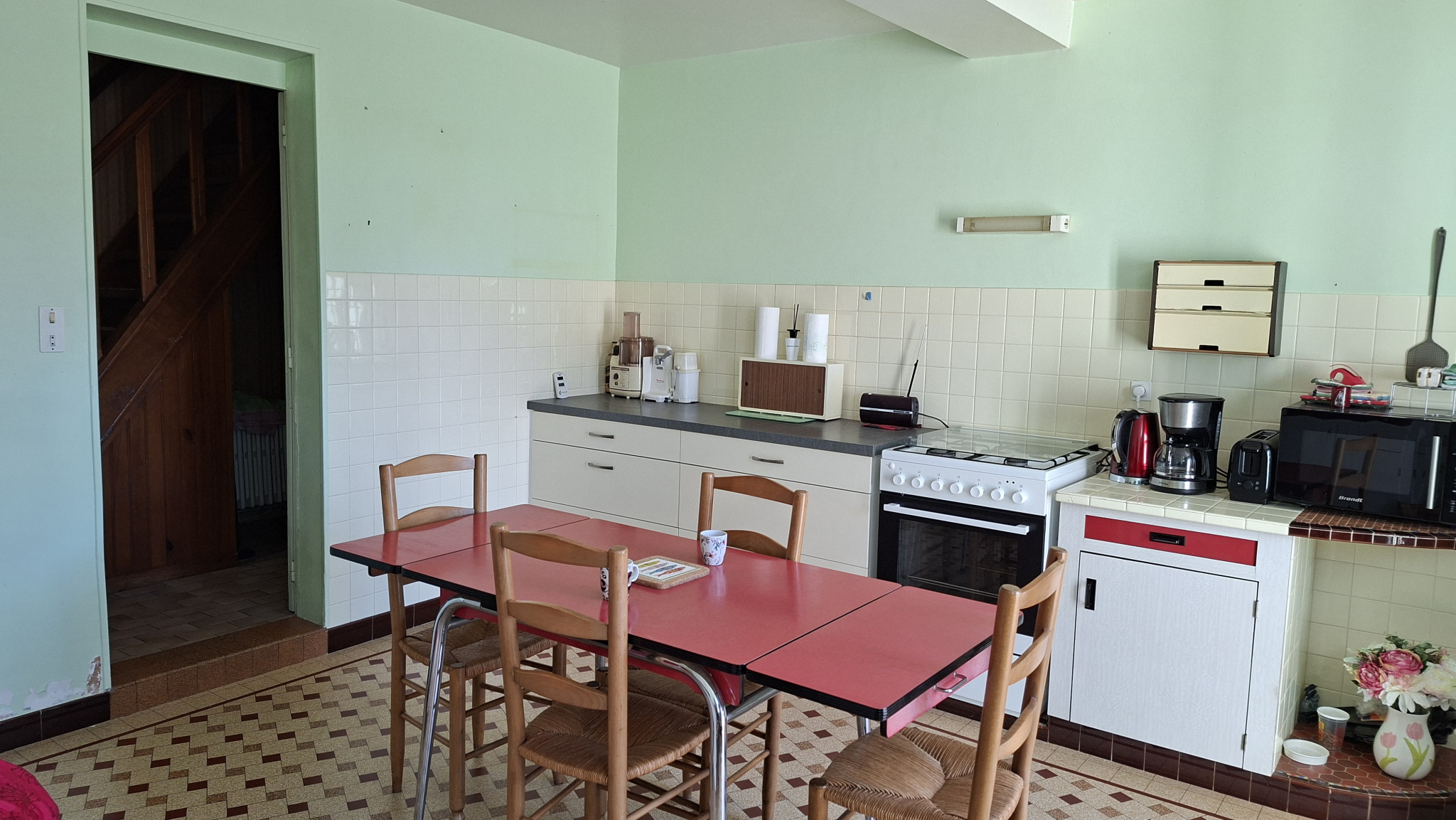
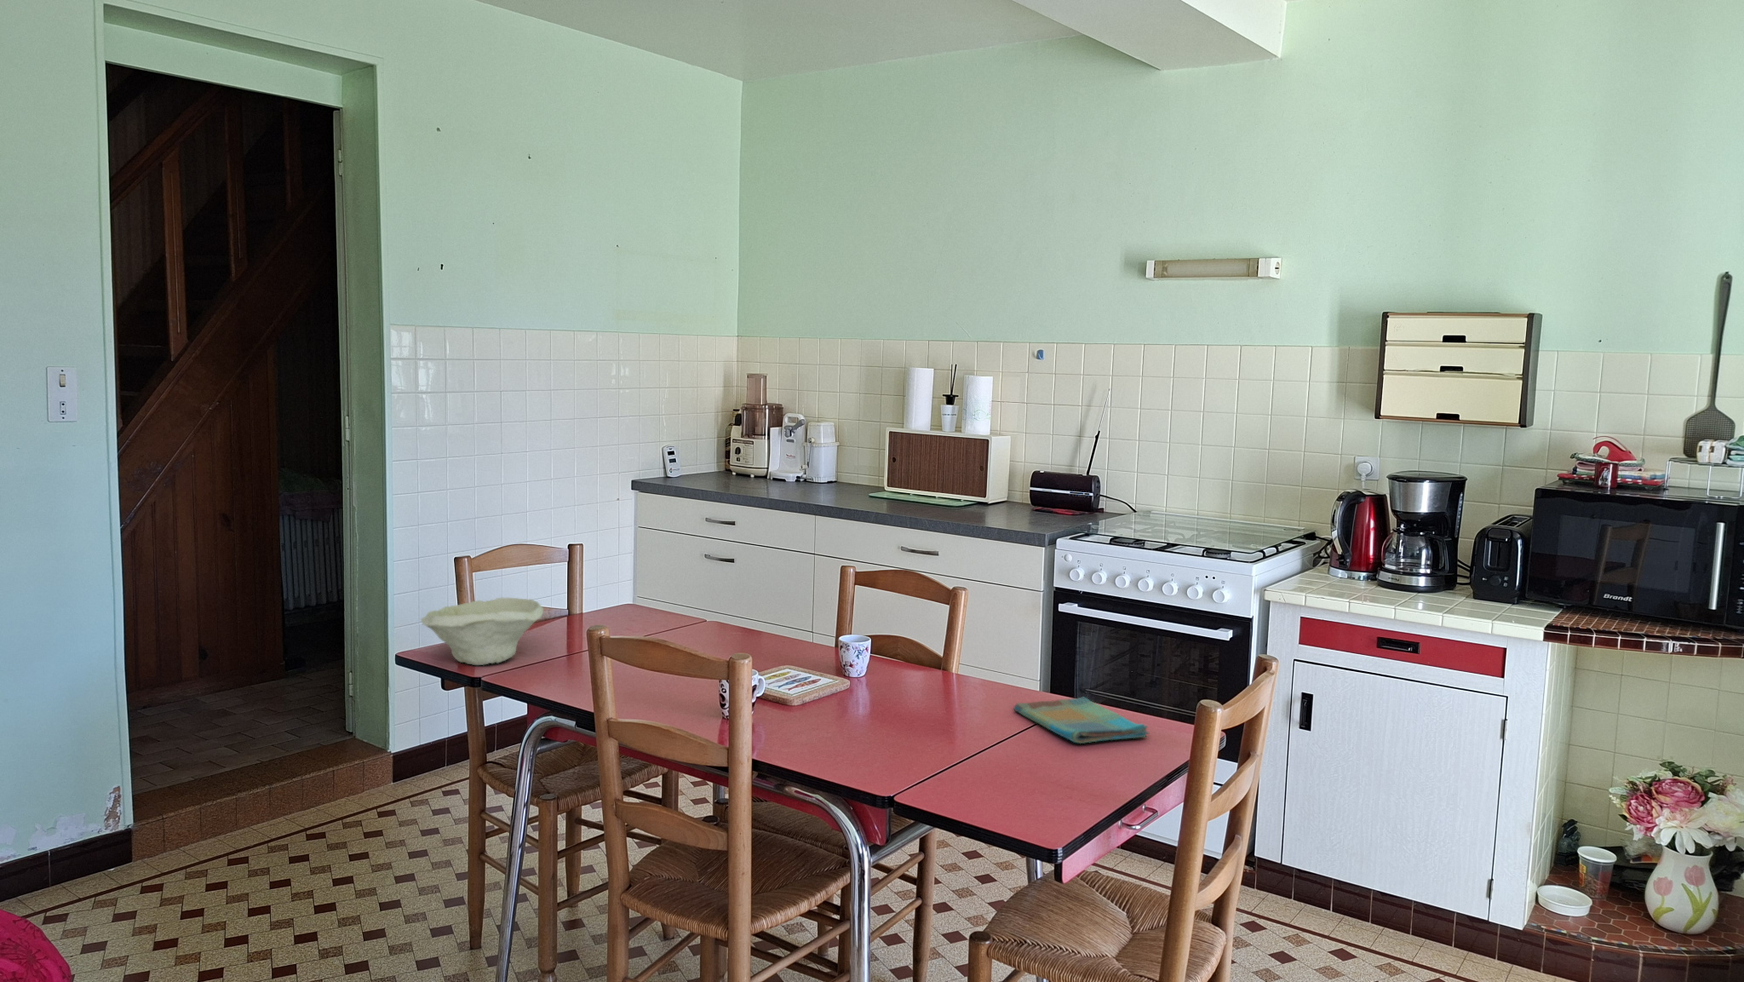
+ bowl (483, 630)
+ dish towel (1078, 719)
